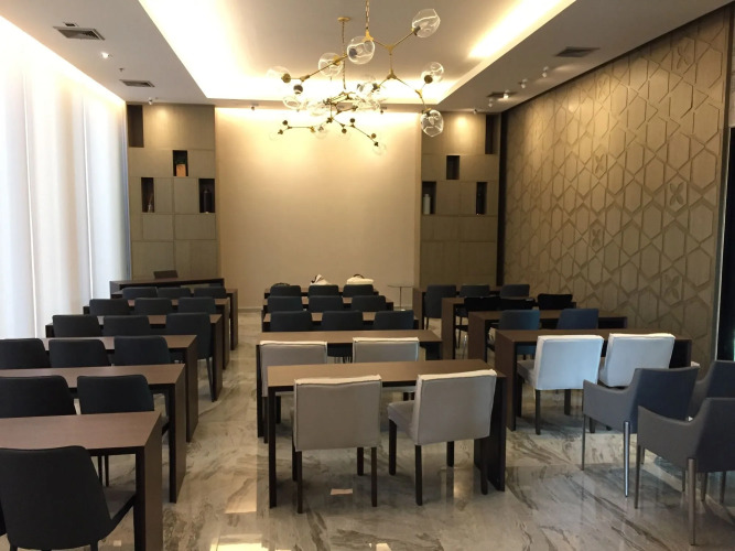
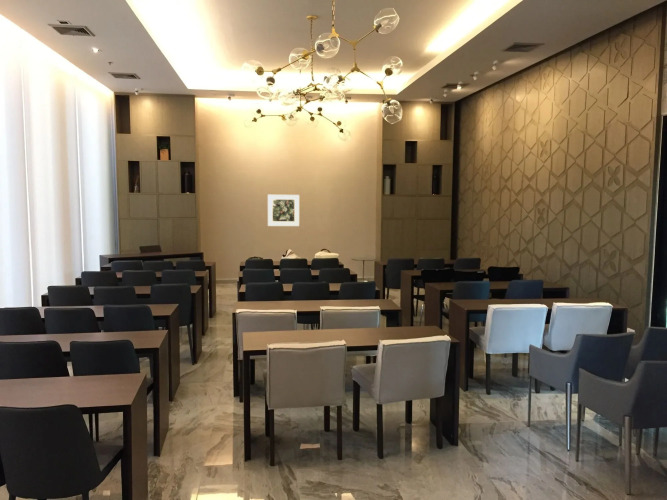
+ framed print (283, 210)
